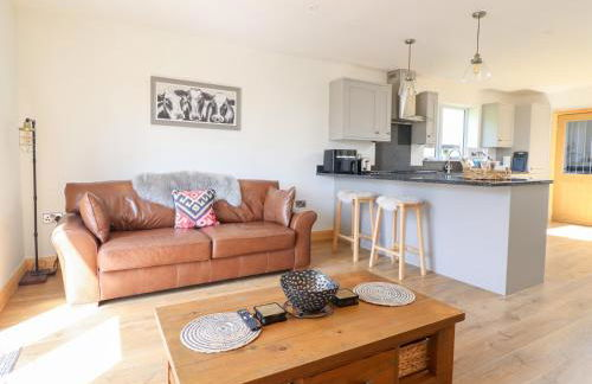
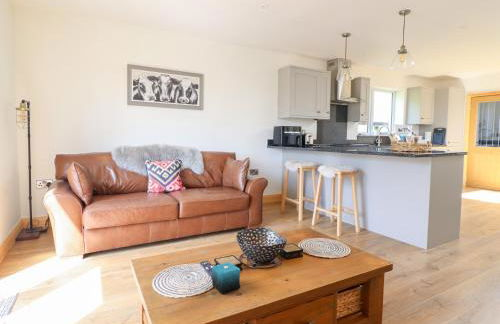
+ candle (225, 273)
